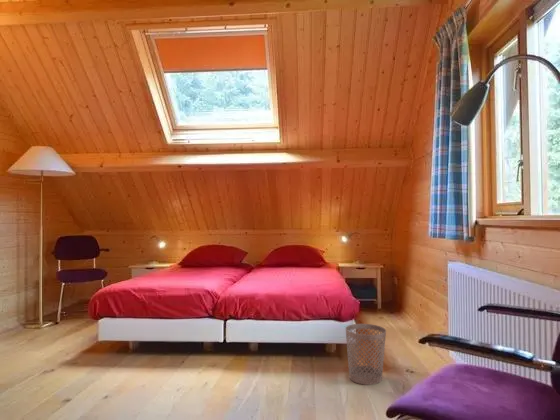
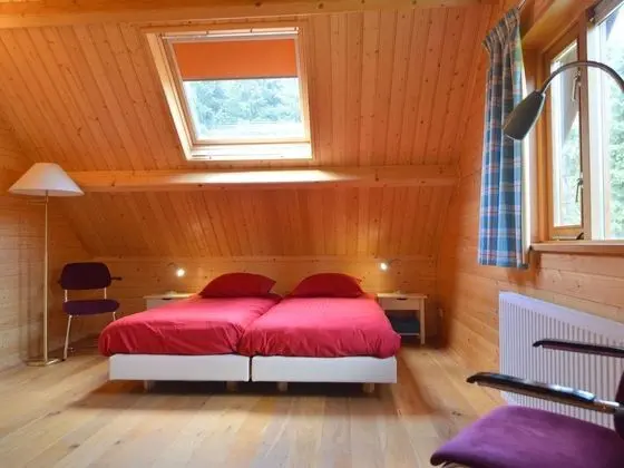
- wastebasket (365, 353)
